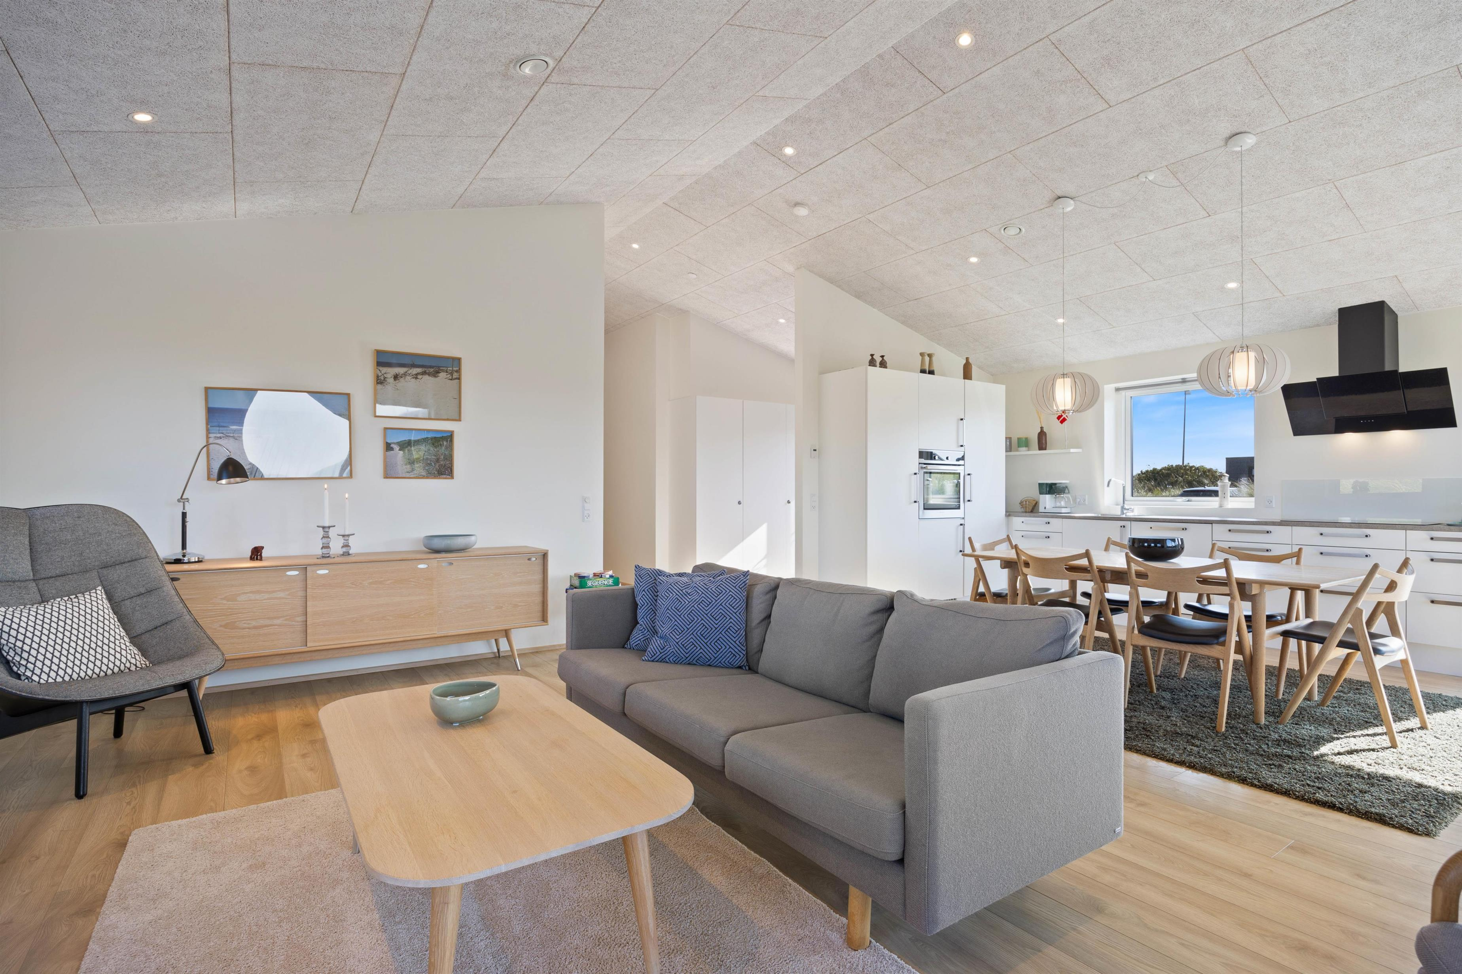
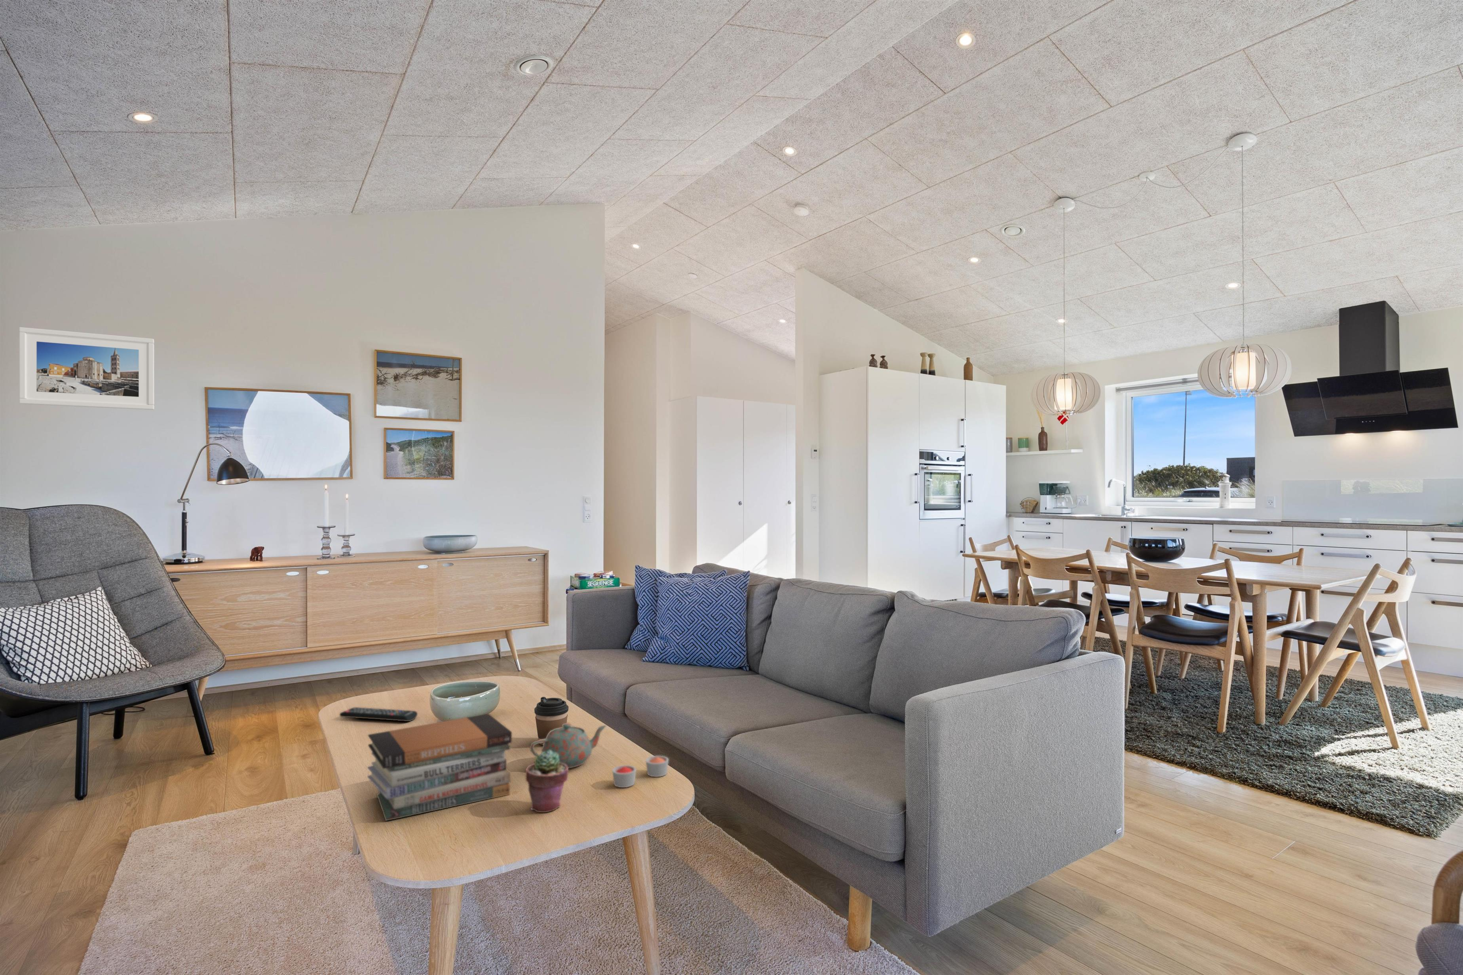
+ potted succulent (546, 779)
+ book stack (440, 764)
+ remote control (379, 715)
+ coffee cup (552, 719)
+ teapot (569, 743)
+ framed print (89, 370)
+ candle (636, 770)
